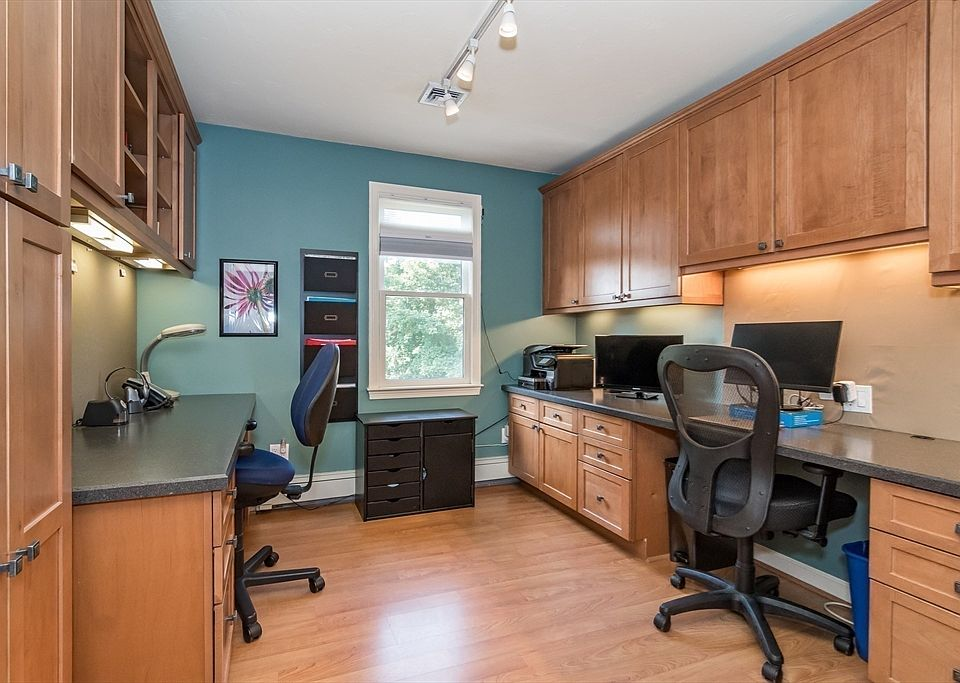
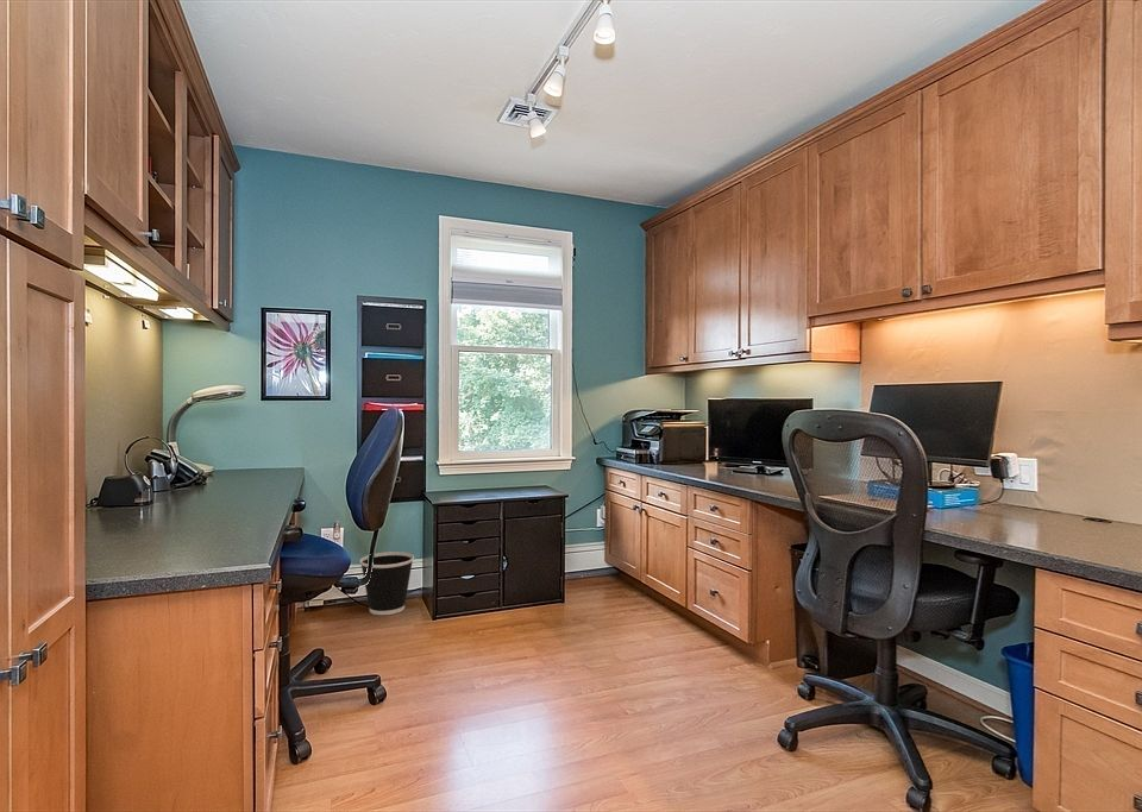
+ wastebasket (387, 583)
